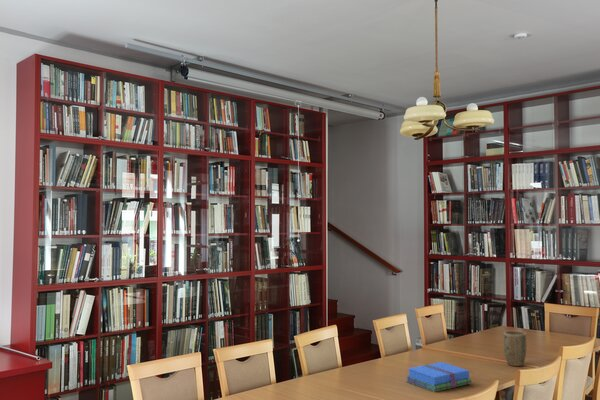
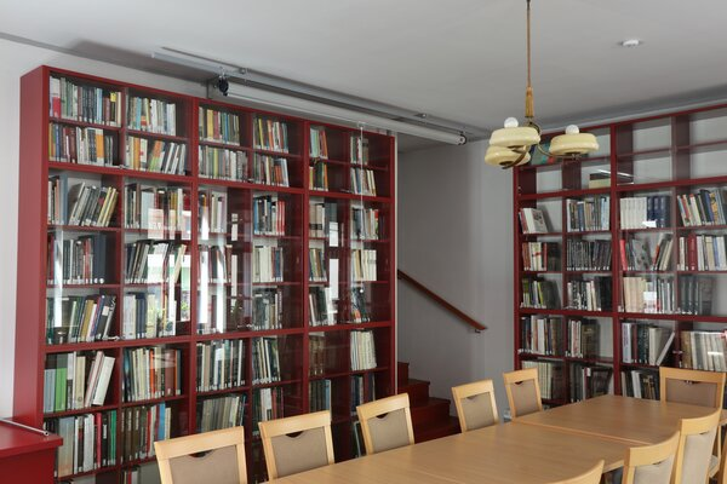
- books (438, 376)
- plant pot (515, 348)
